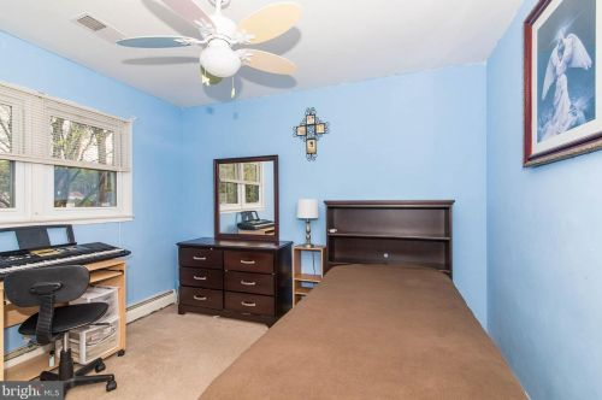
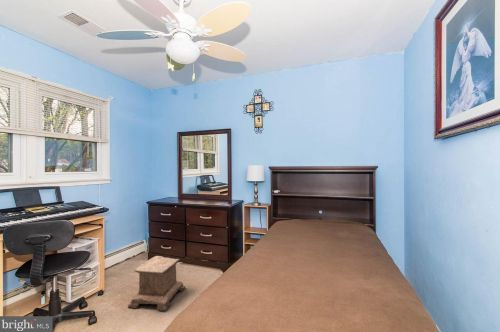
+ stool (158, 279)
